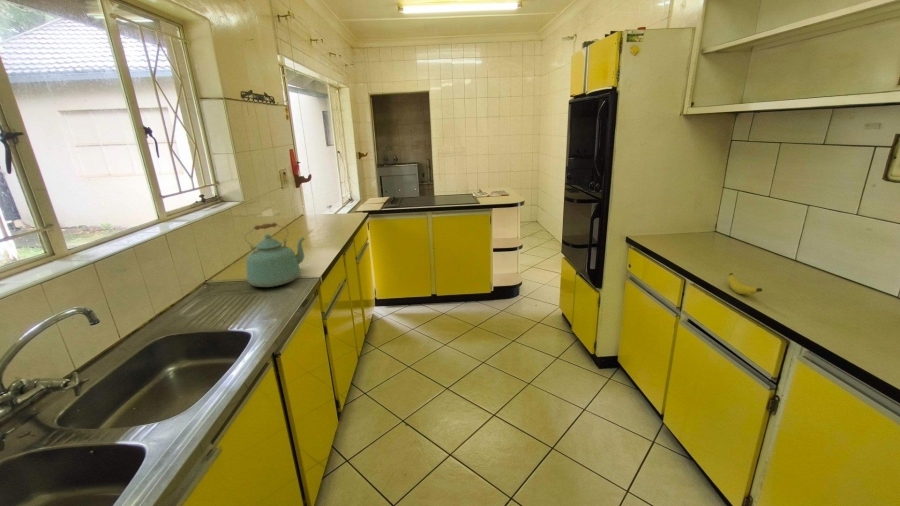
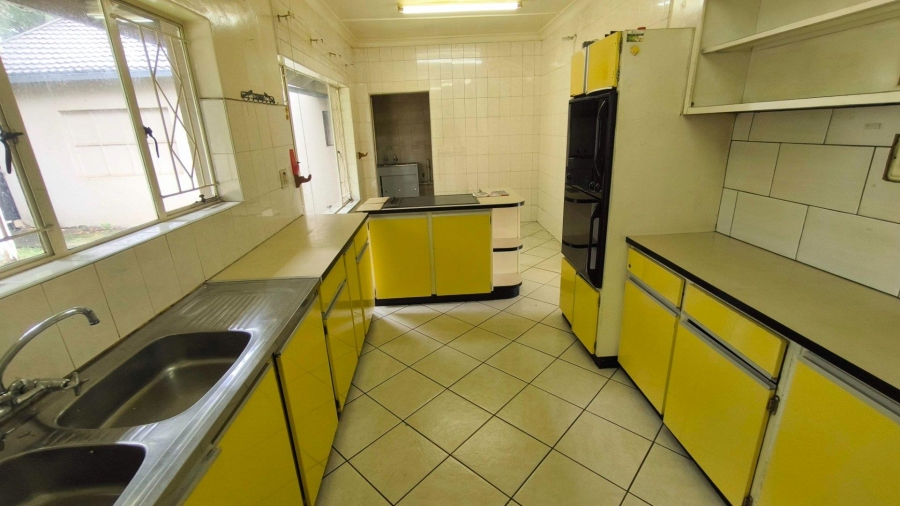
- kettle (275, 251)
- banana (739, 285)
